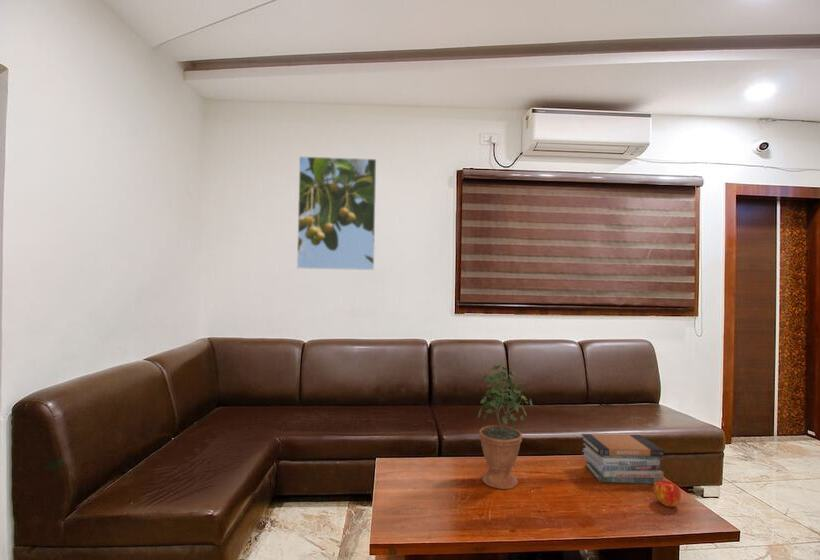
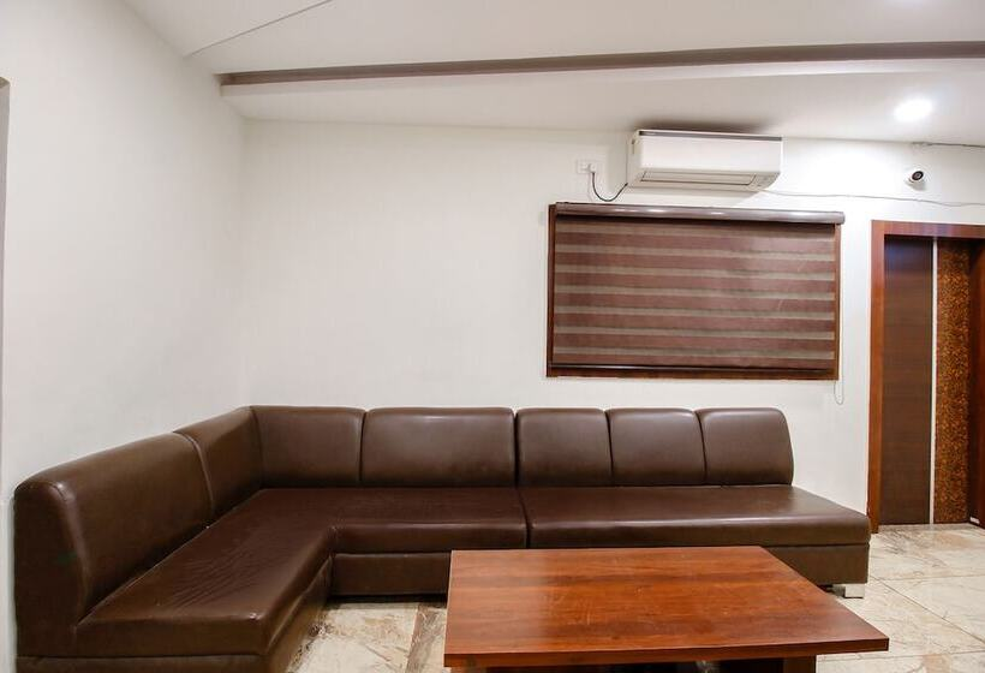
- apple (666, 493)
- potted plant (504, 421)
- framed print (337, 213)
- book stack (620, 458)
